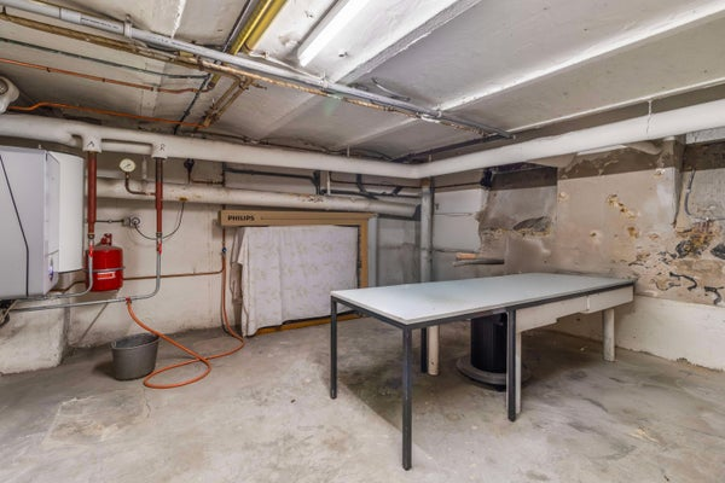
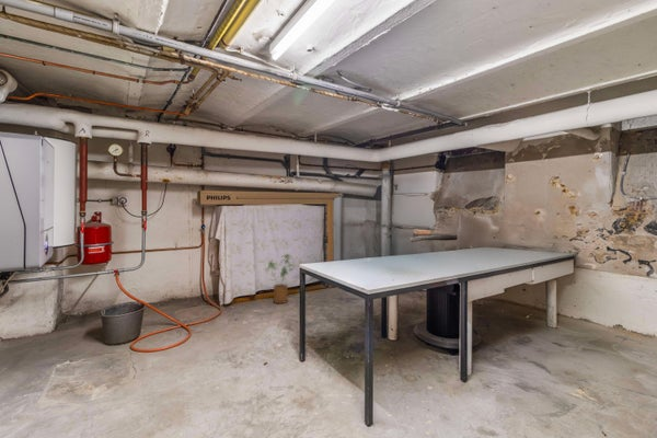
+ house plant (283, 278)
